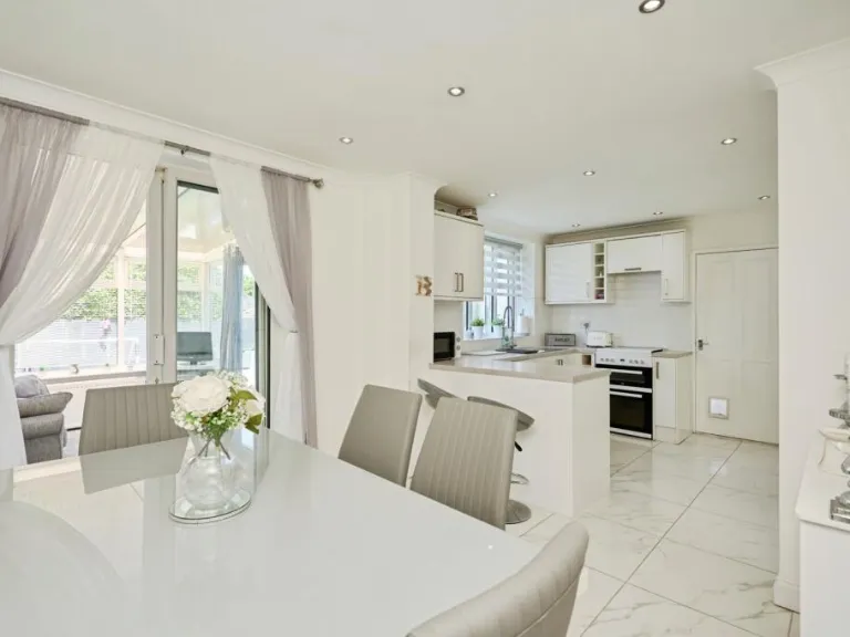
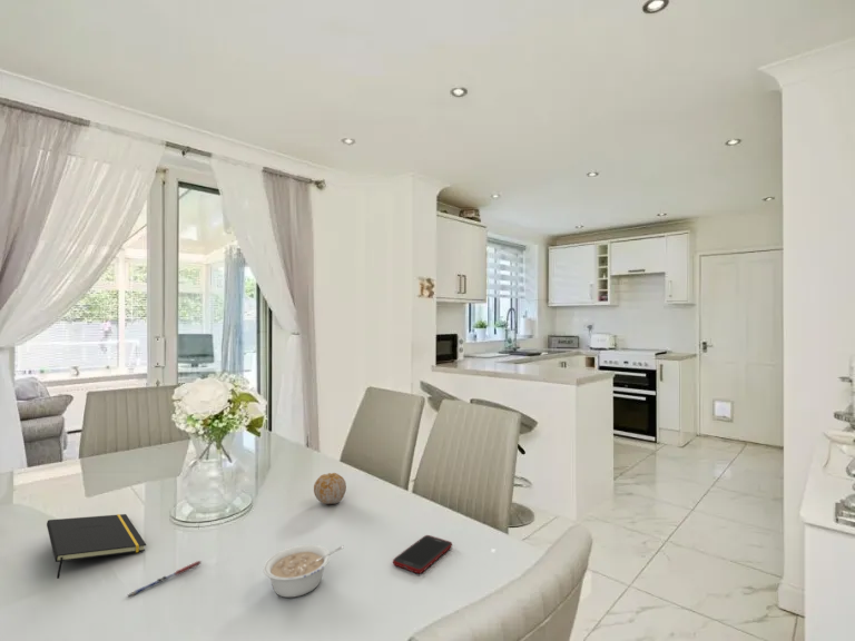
+ cell phone (423, 553)
+ pen (166, 576)
+ notepad (95, 534)
+ fruit (330, 487)
+ legume (299, 569)
